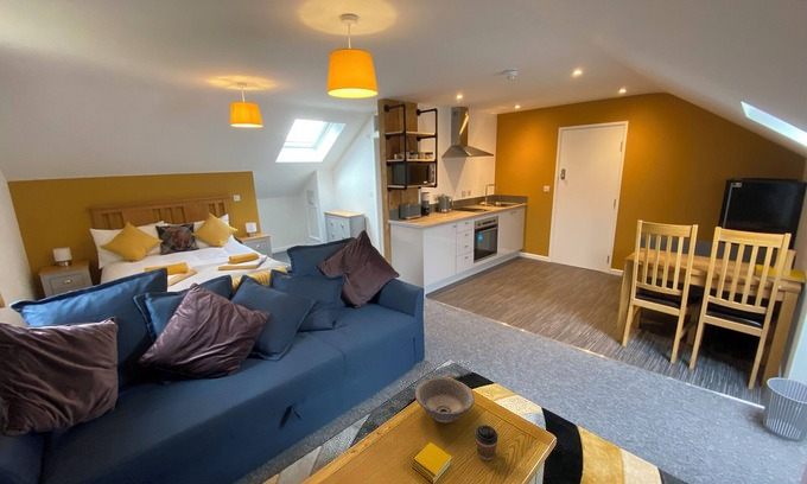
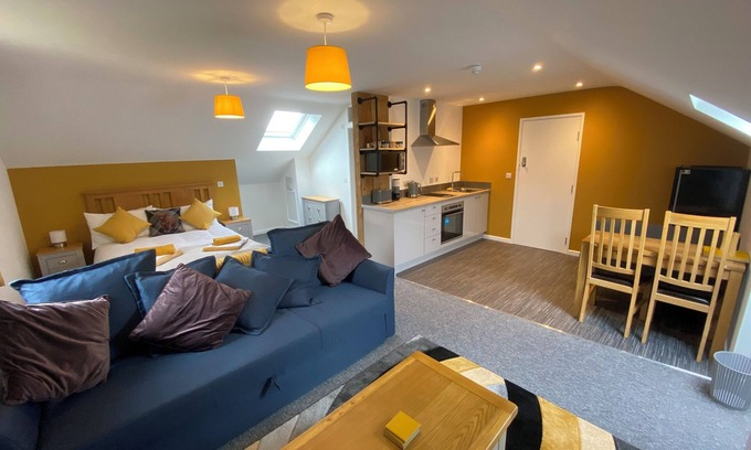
- bowl (444, 403)
- coffee cup (485, 441)
